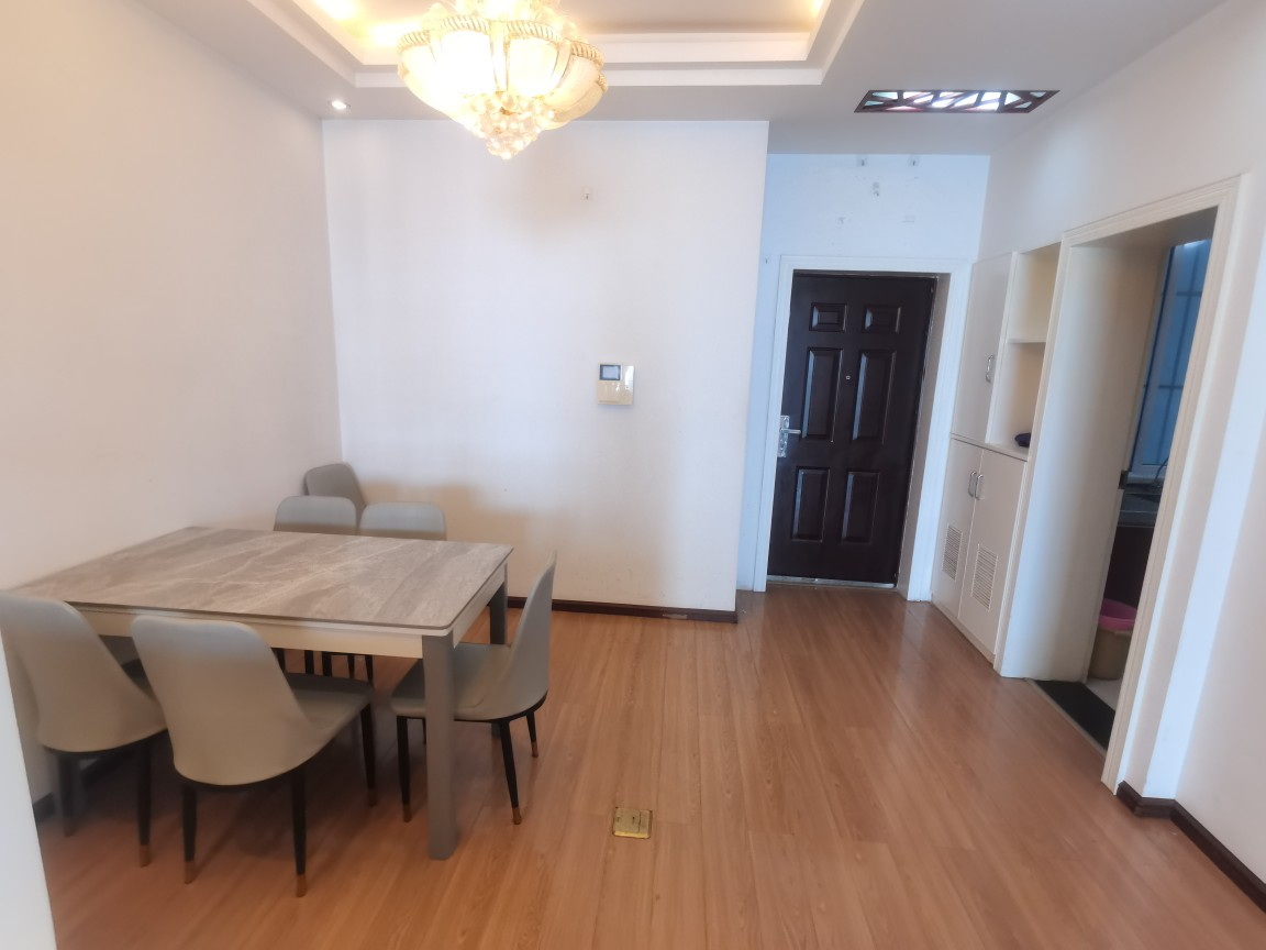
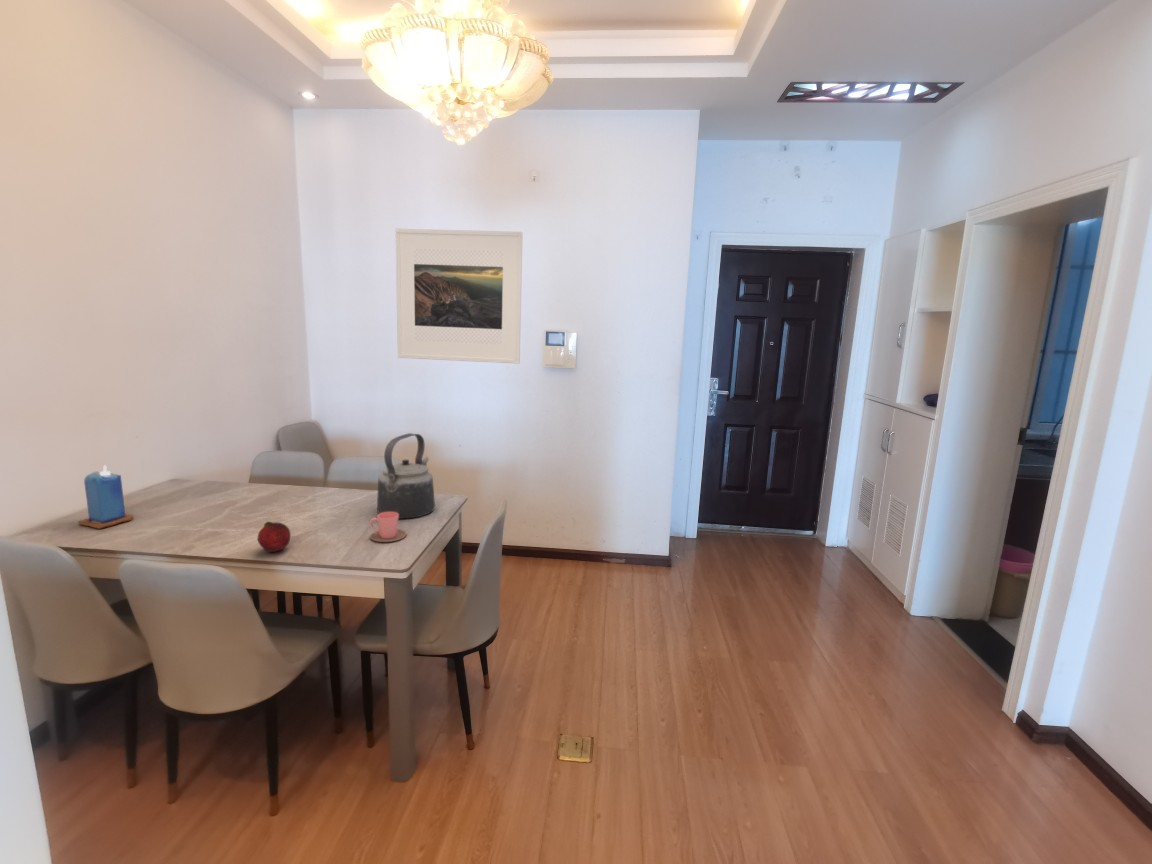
+ fruit (274, 535)
+ cup (388, 525)
+ candle (103, 494)
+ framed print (458, 296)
+ kettle (408, 471)
